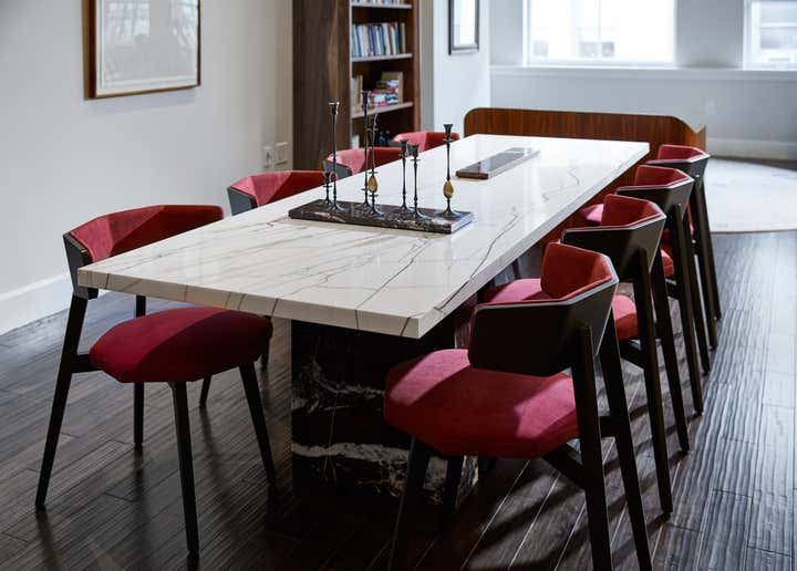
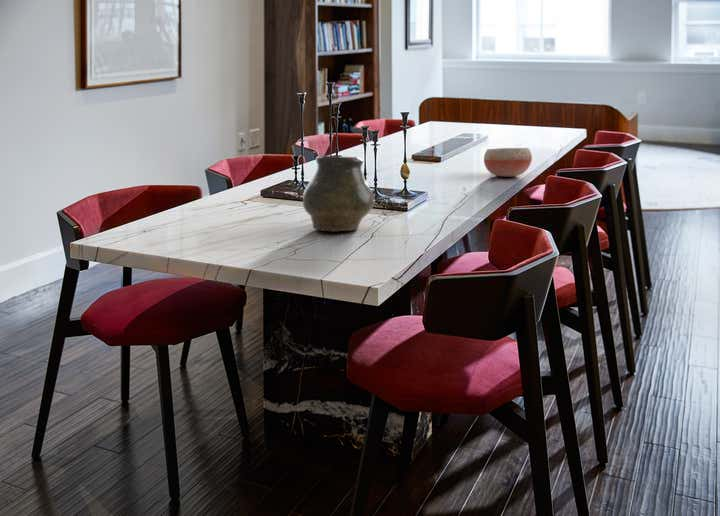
+ bowl (507, 162)
+ vase (338, 192)
